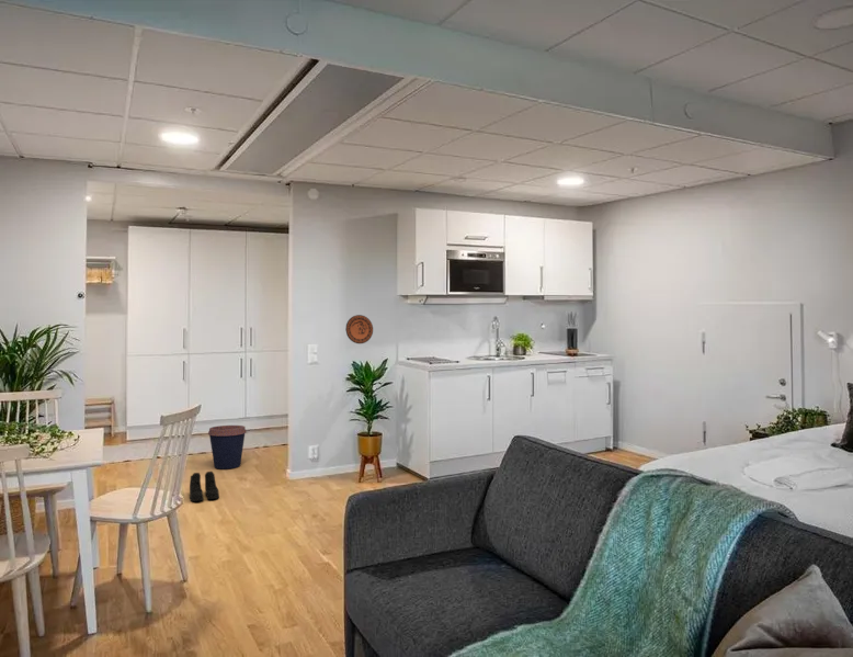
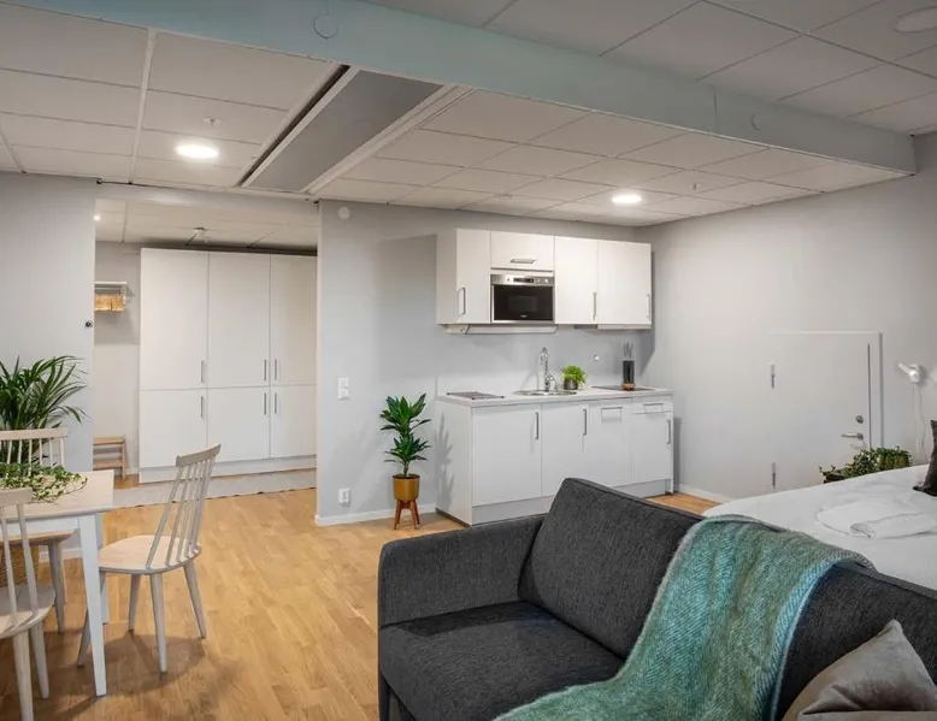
- boots (205, 485)
- coffee cup (227, 446)
- decorative plate (359, 329)
